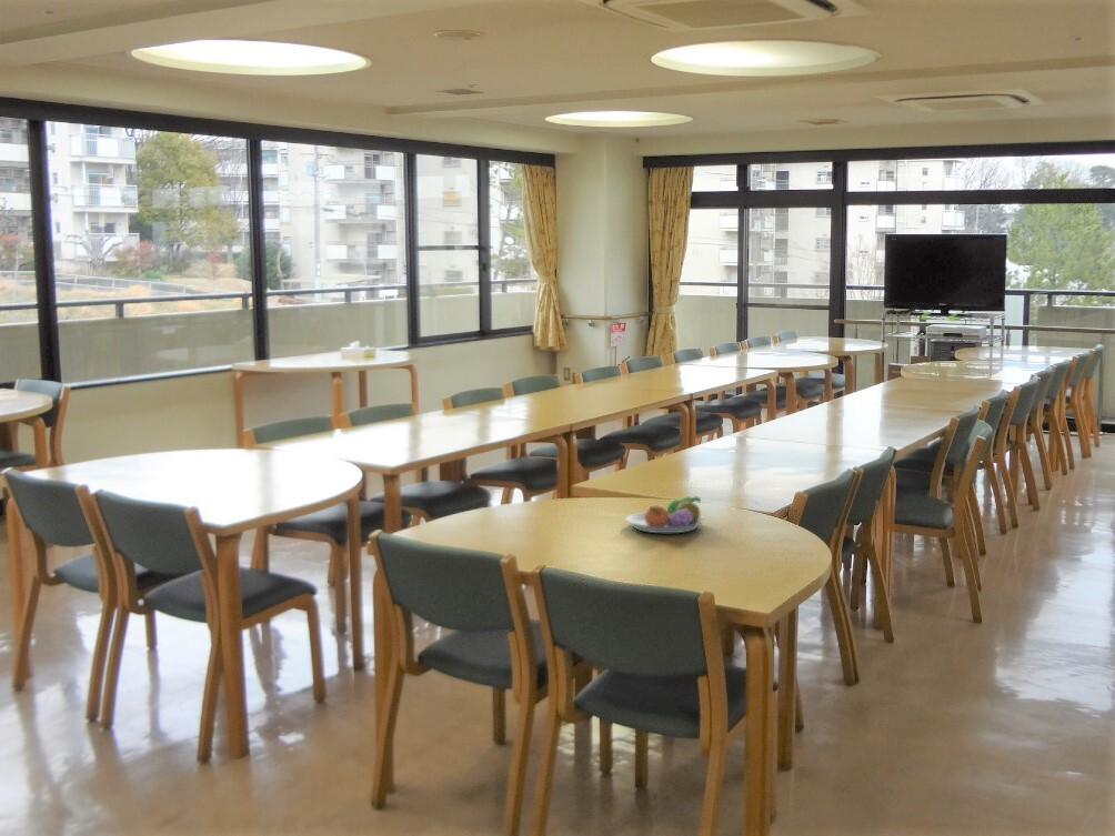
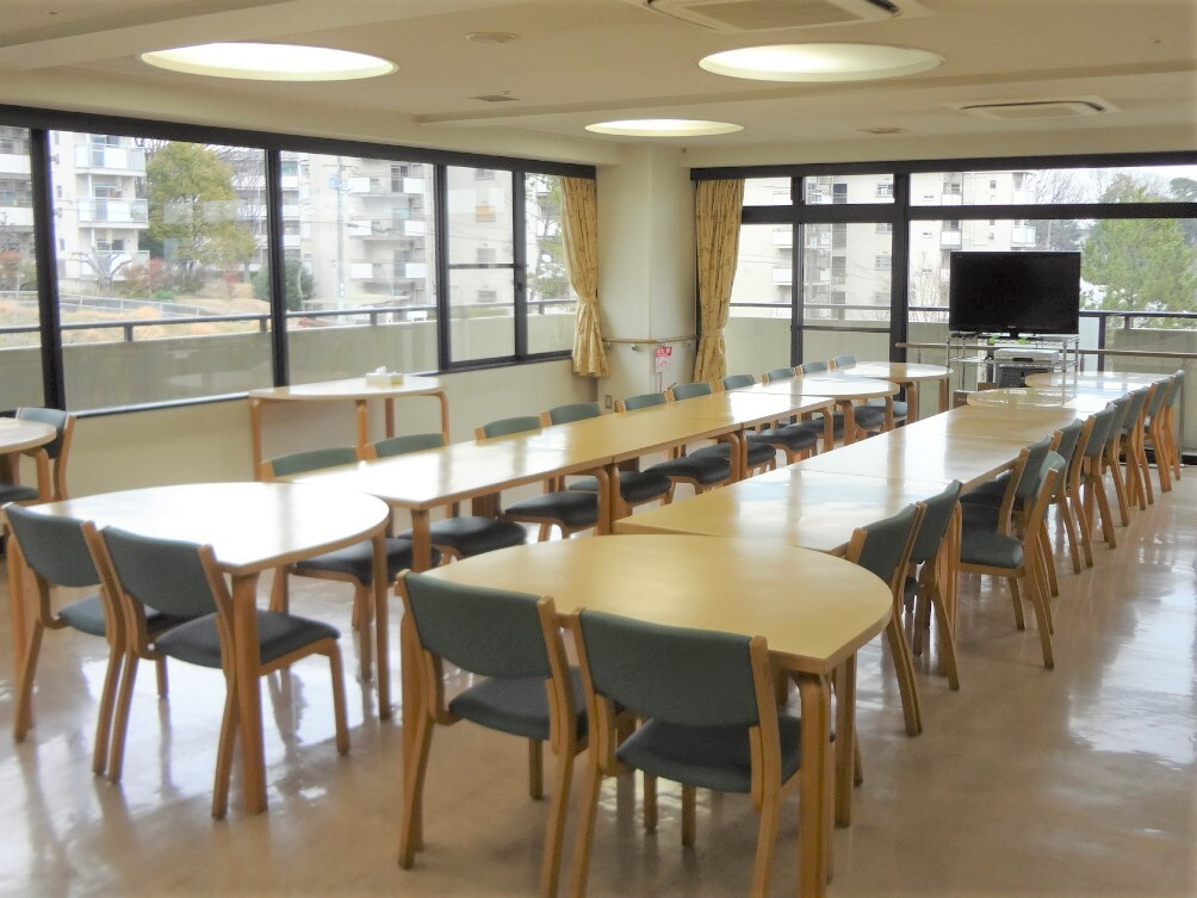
- fruit bowl (667, 511)
